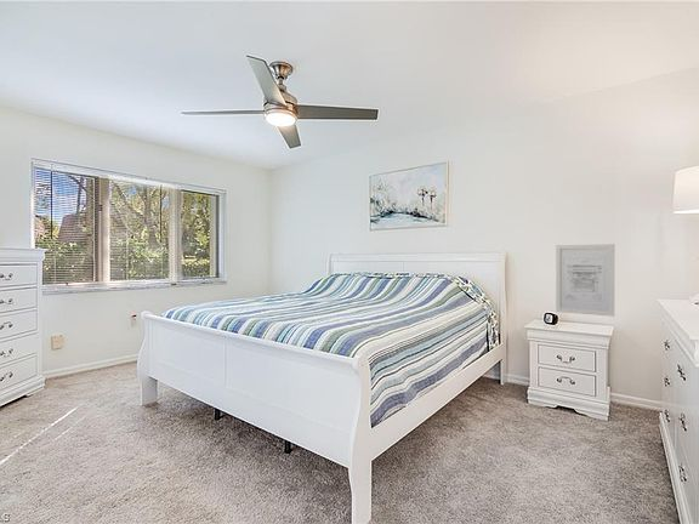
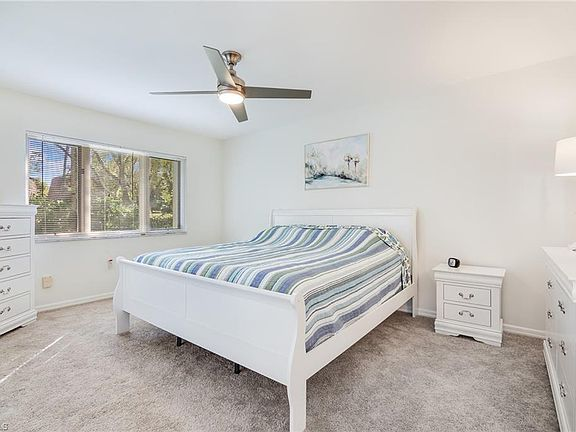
- wall art (584, 279)
